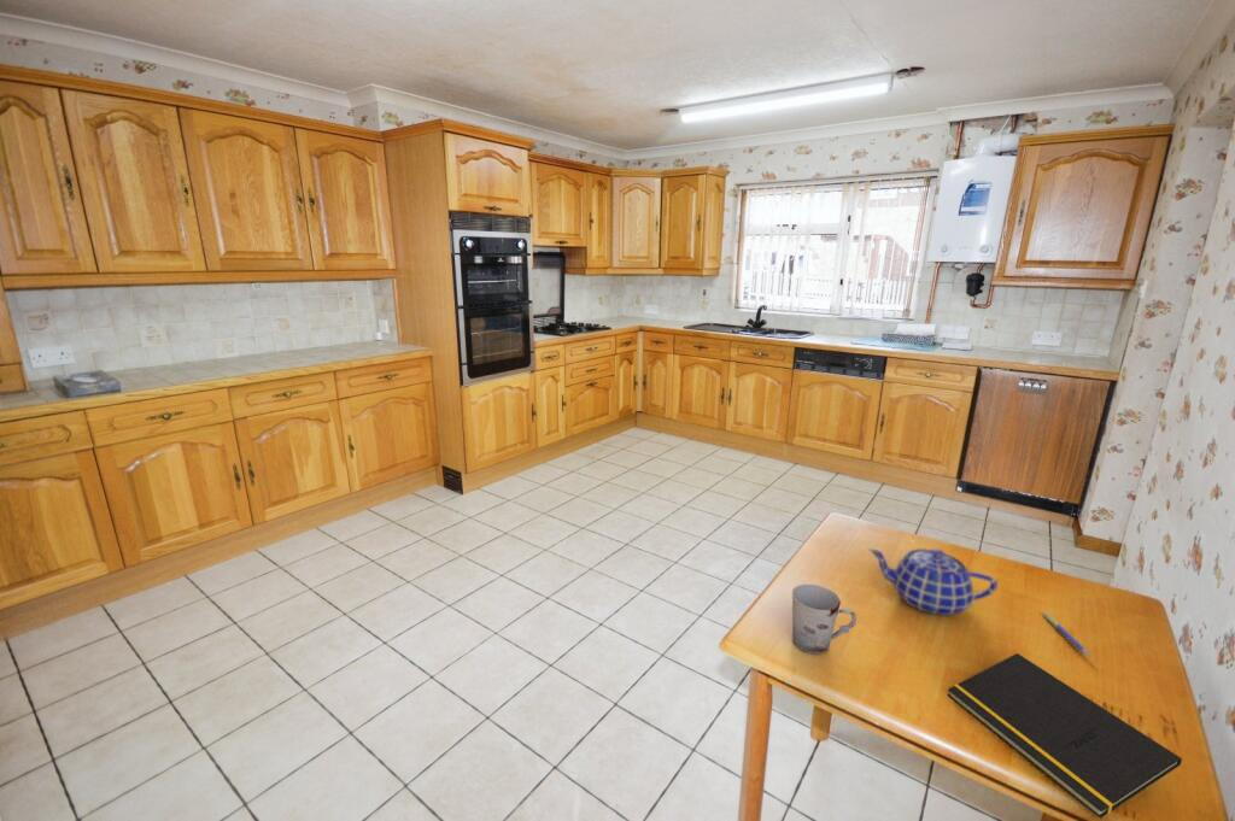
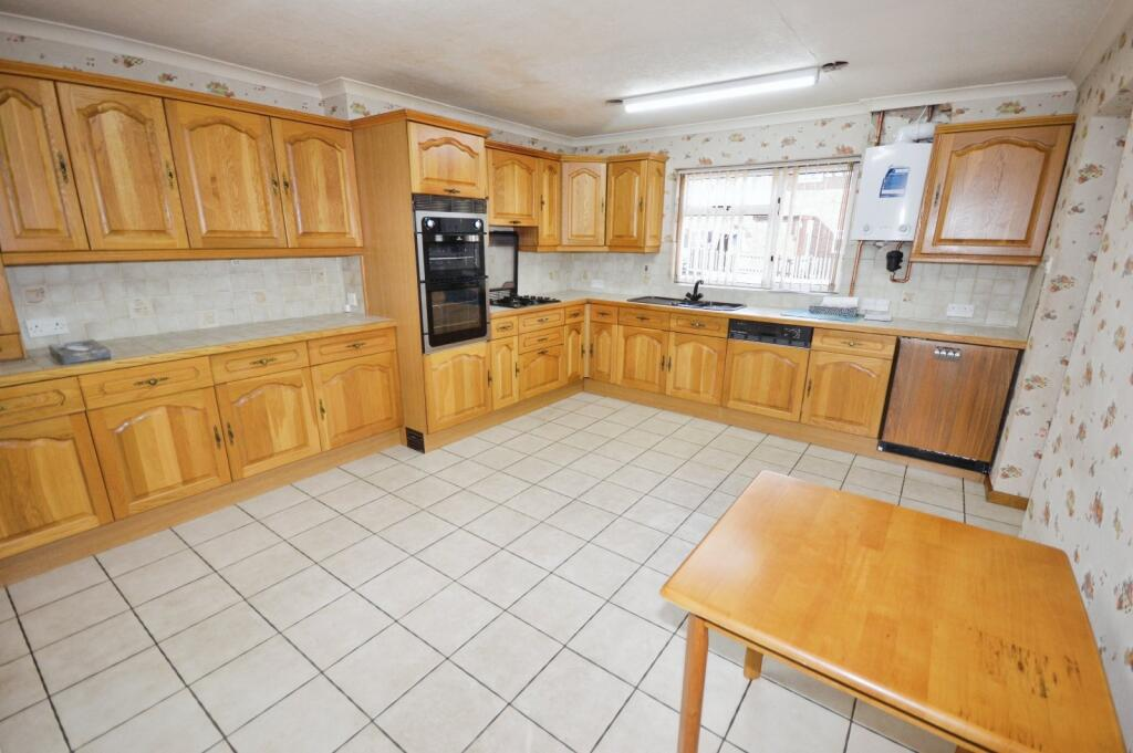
- cup (821, 621)
- teapot (929, 575)
- pen (1064, 632)
- notepad (1053, 723)
